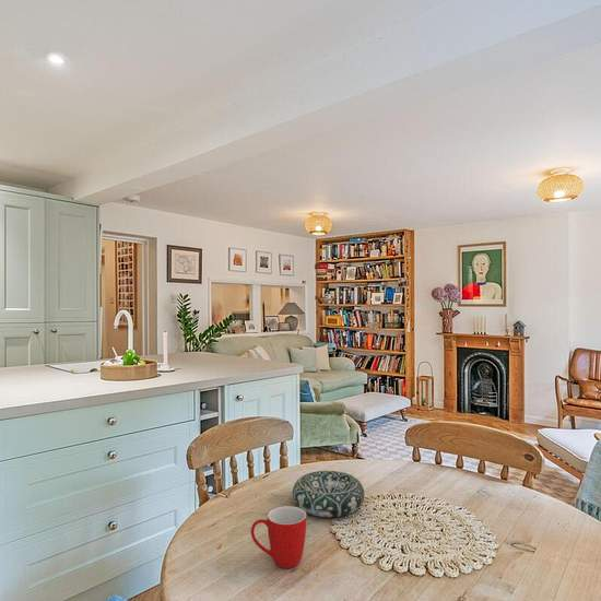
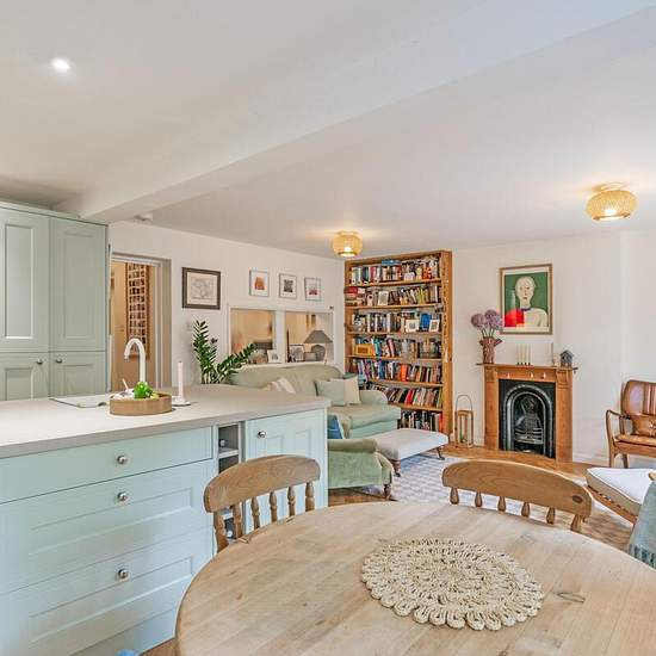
- decorative bowl (328, 493)
- mug (279, 539)
